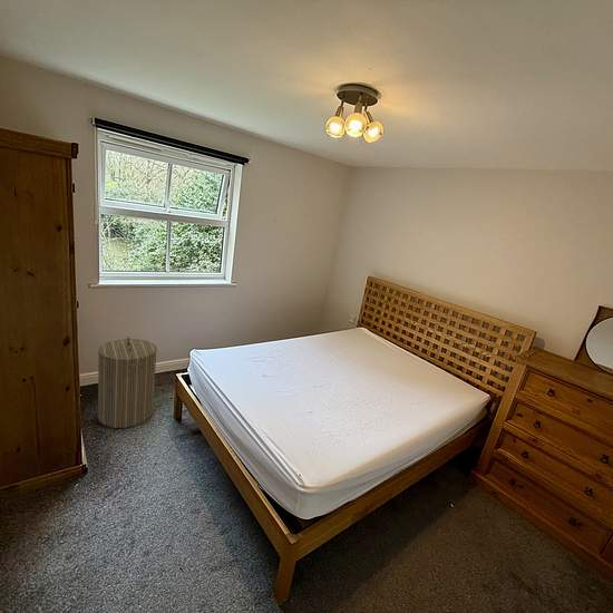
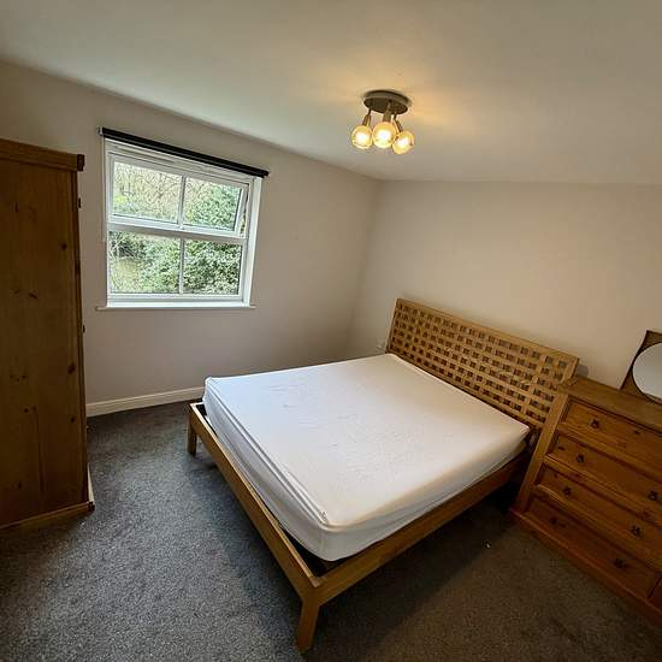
- laundry hamper (127, 377)
